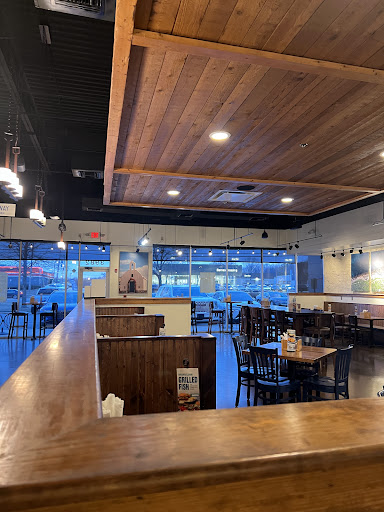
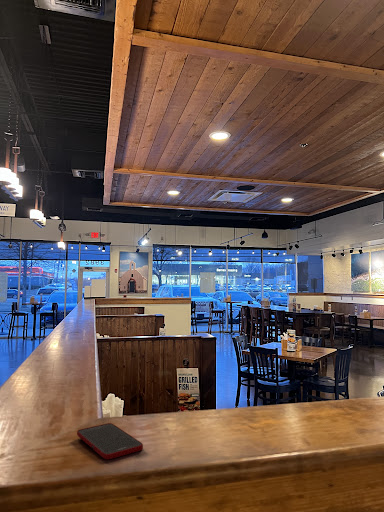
+ cell phone (108, 439)
